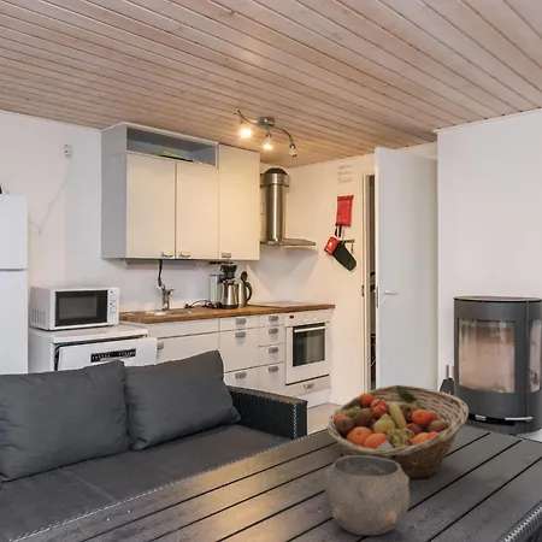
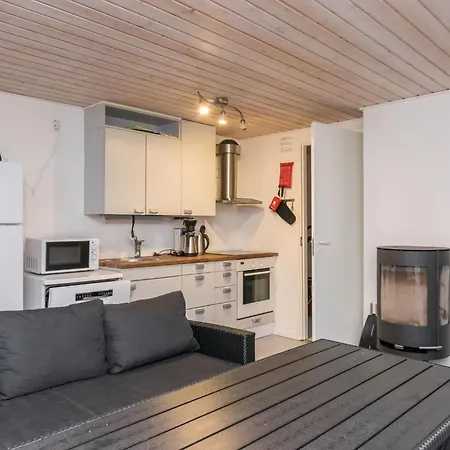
- bowl (365, 495)
- fruit basket (394, 428)
